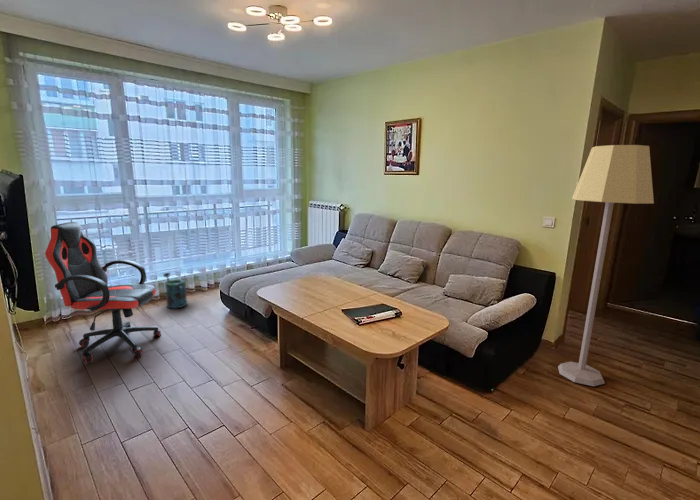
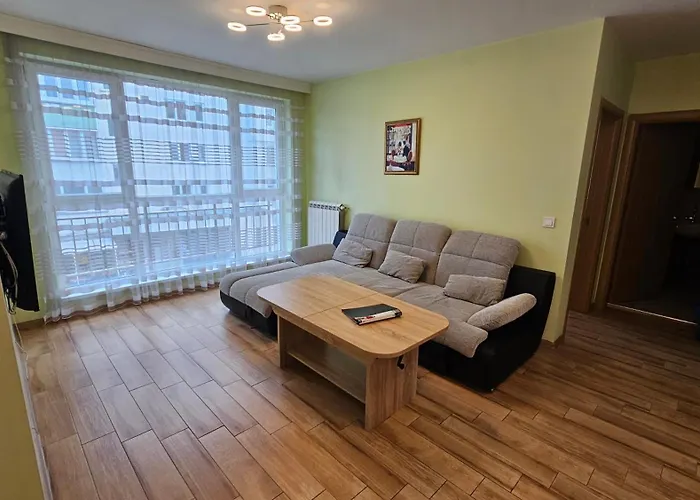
- lamp (598, 268)
- watering can (174, 290)
- chair (106, 287)
